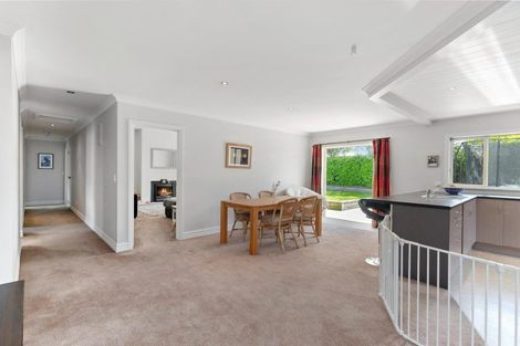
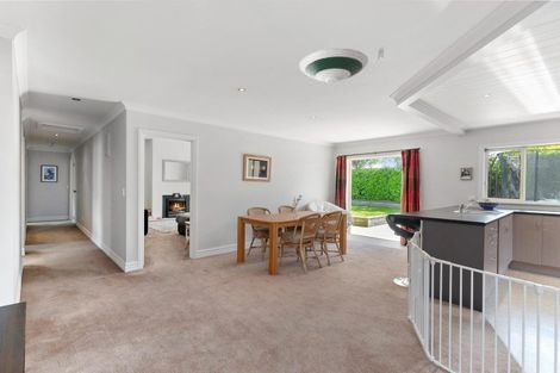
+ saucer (332, 73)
